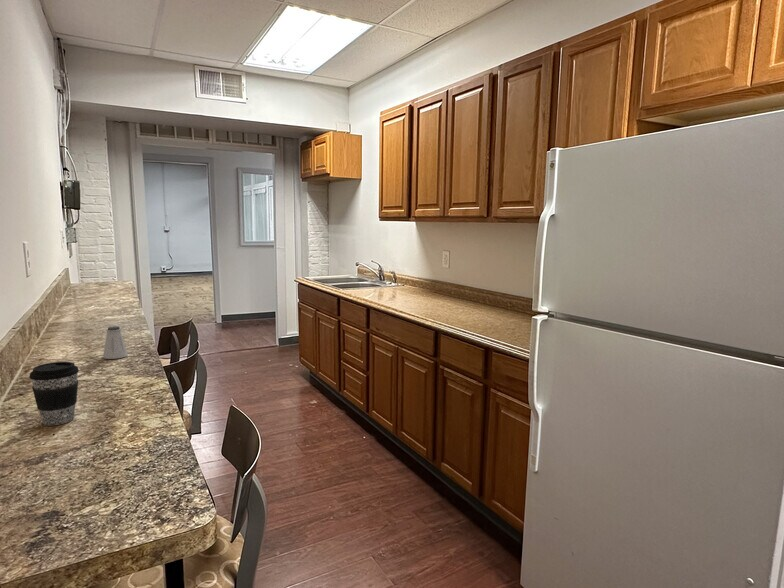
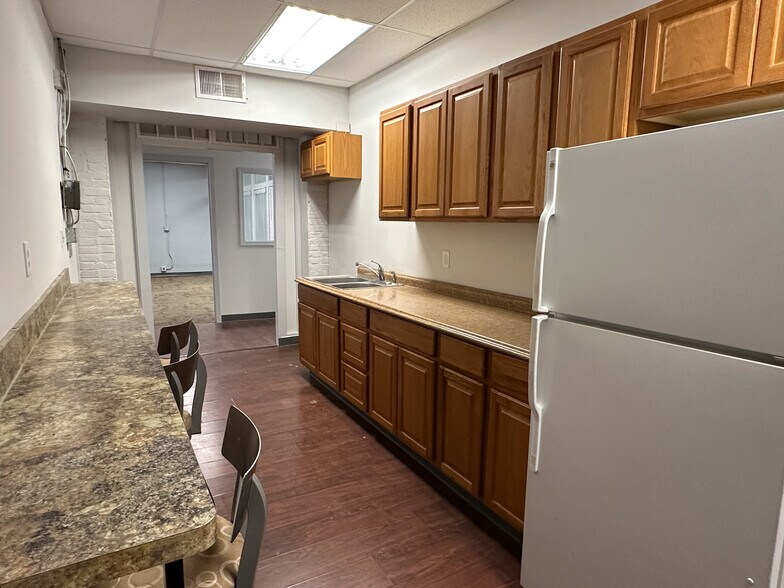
- saltshaker (114, 341)
- coffee cup (56, 393)
